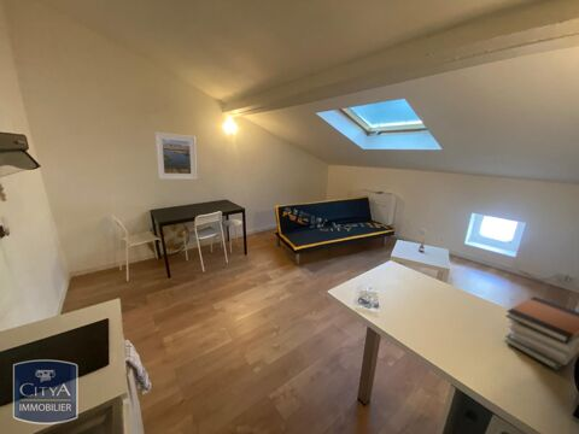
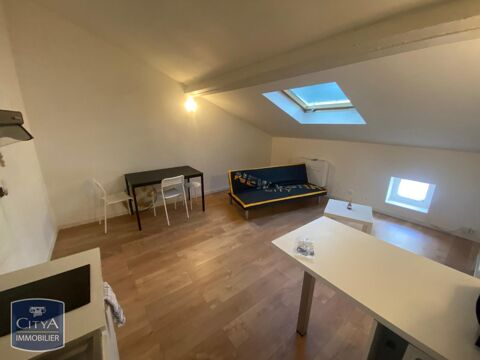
- book stack (546, 329)
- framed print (176, 157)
